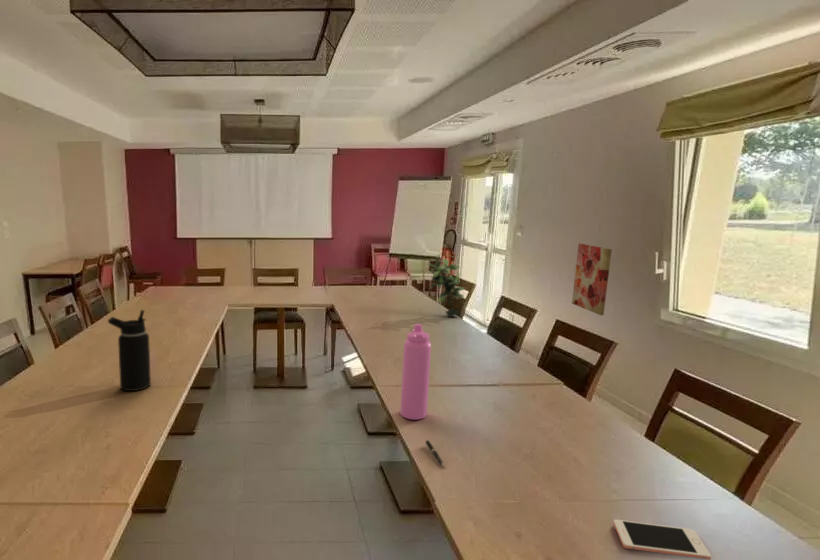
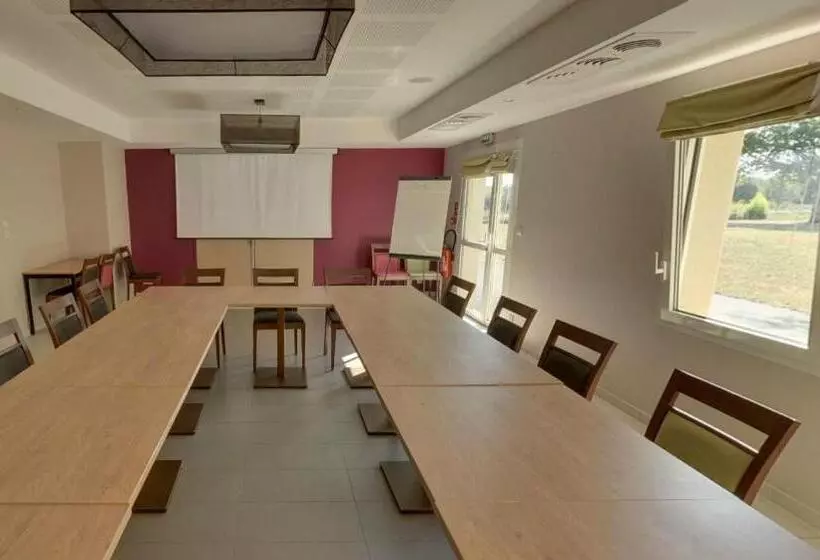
- pen (435, 453)
- cell phone (659, 538)
- water bottle (129, 349)
- wall art (590, 278)
- water bottle (416, 370)
- potted plant (445, 285)
